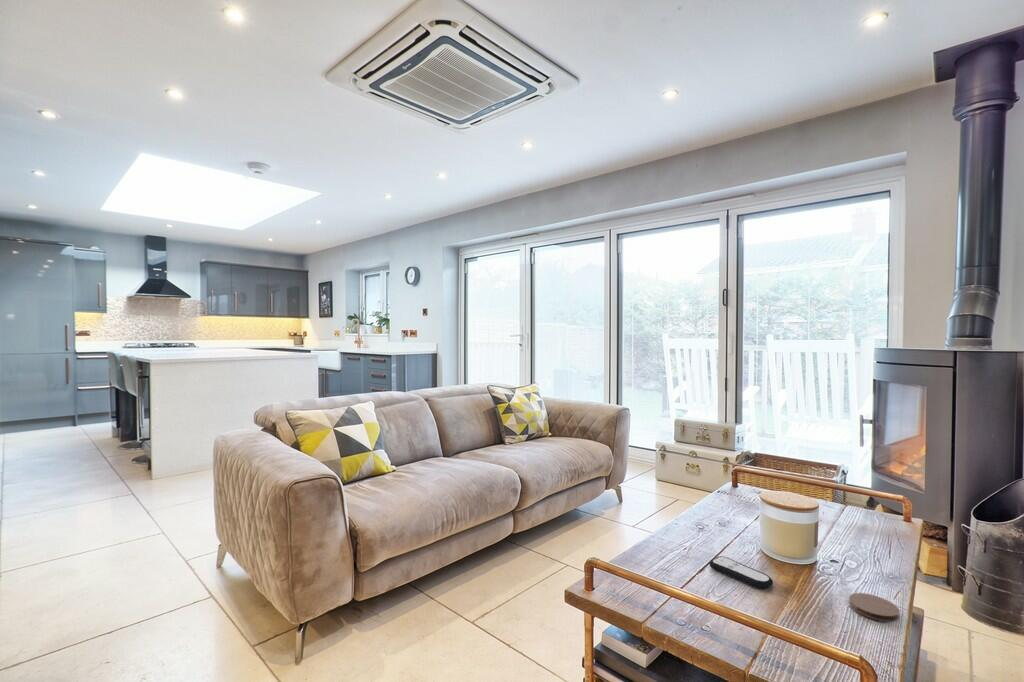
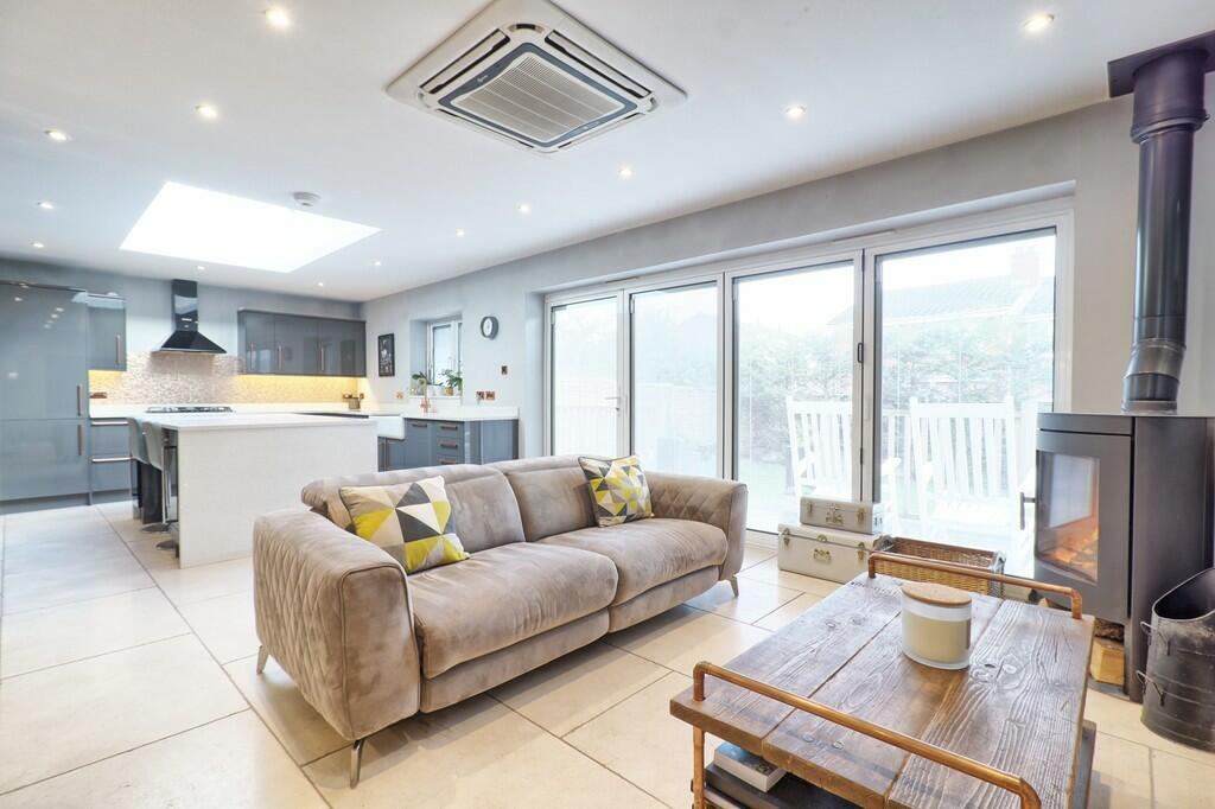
- coaster (873, 606)
- remote control (740, 571)
